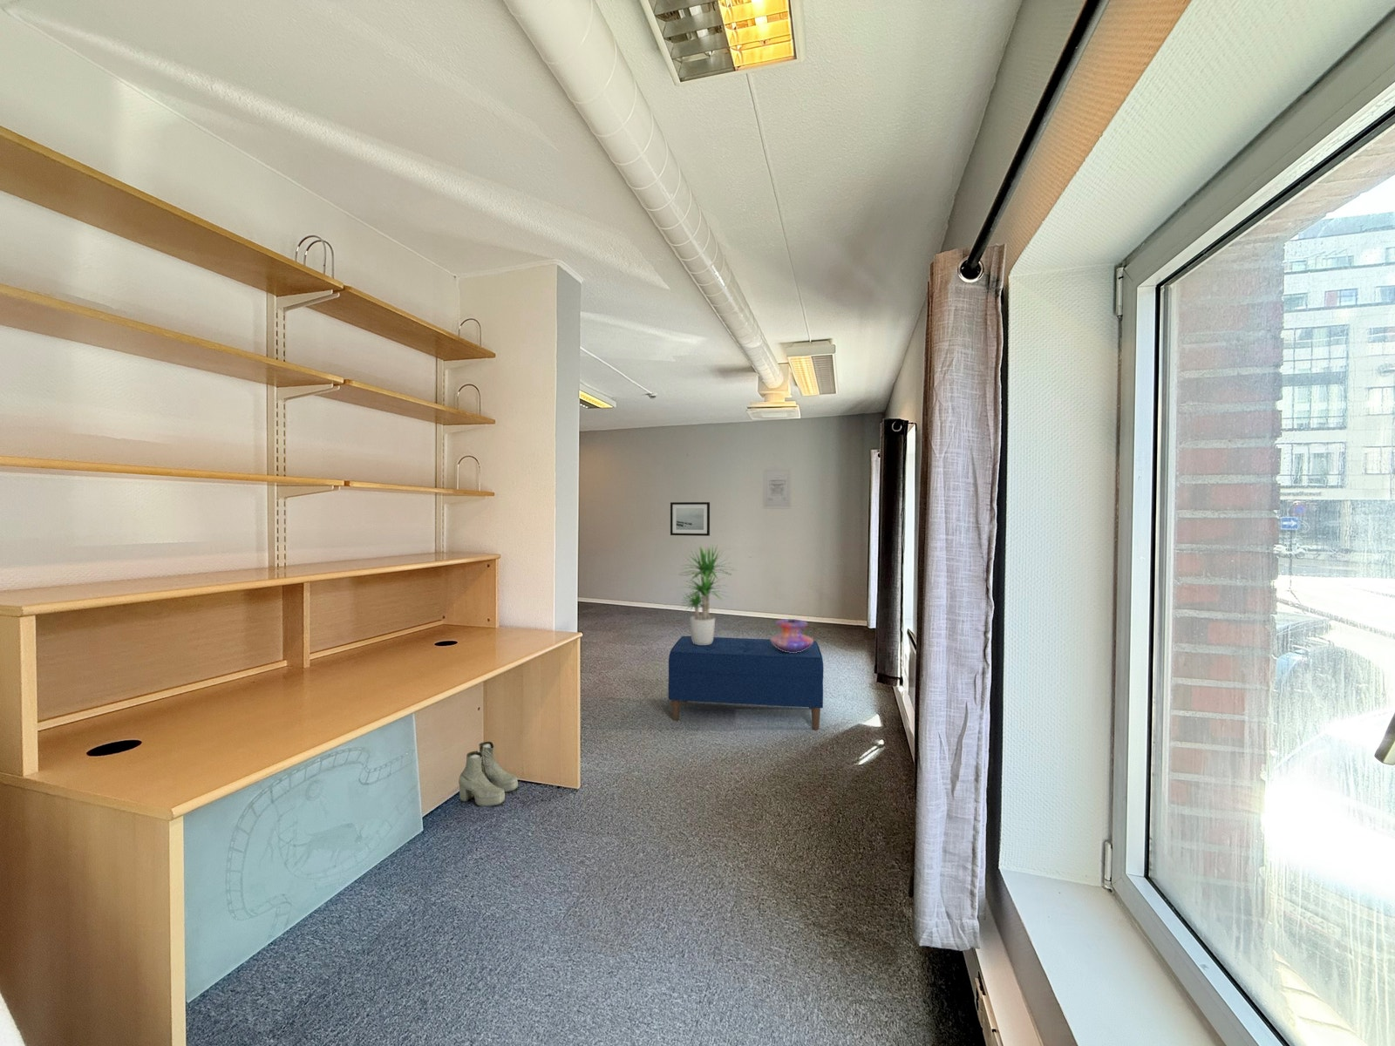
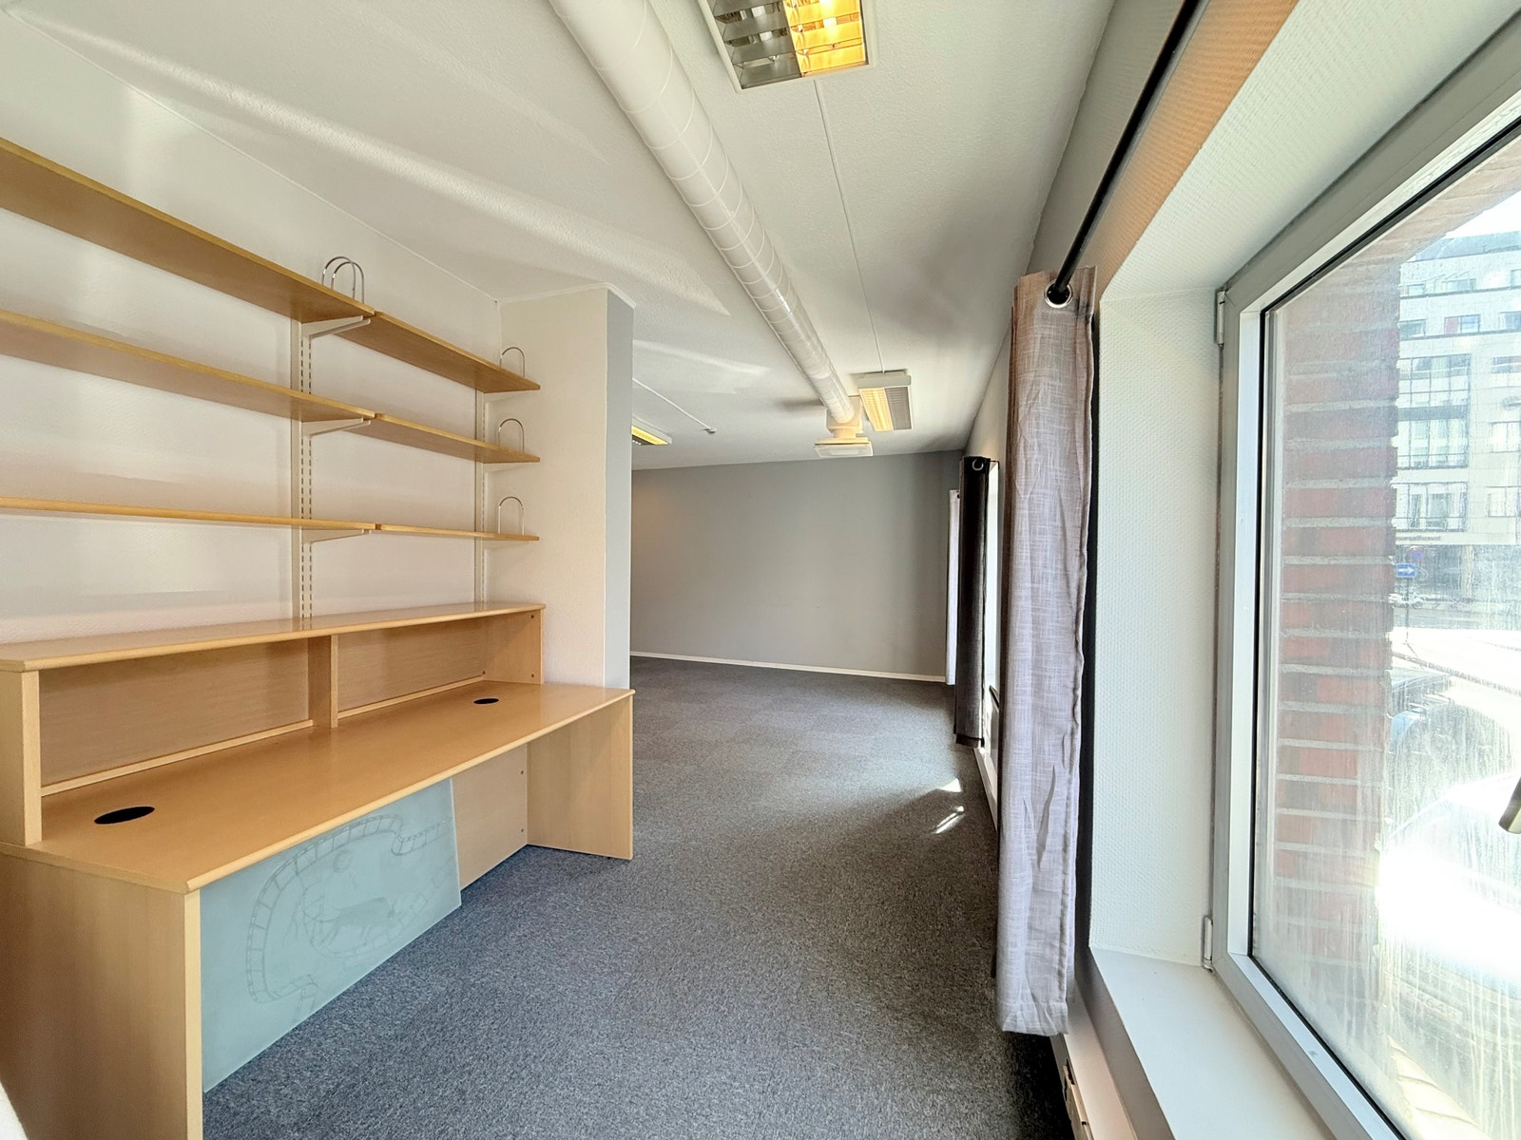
- potted plant (706, 593)
- decorative vase (791, 635)
- boots (488, 771)
- wall art (777, 488)
- bench (746, 679)
- wall art (690, 519)
